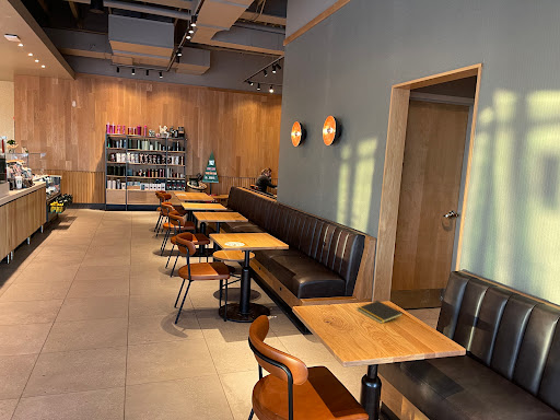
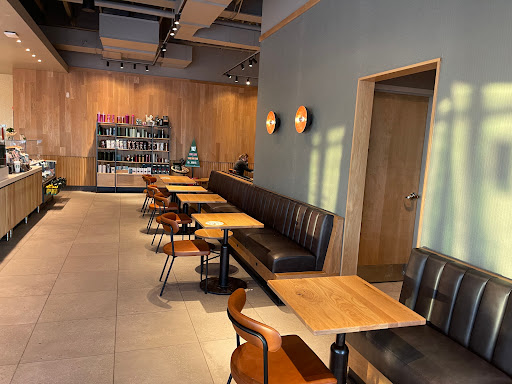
- notepad (378, 311)
